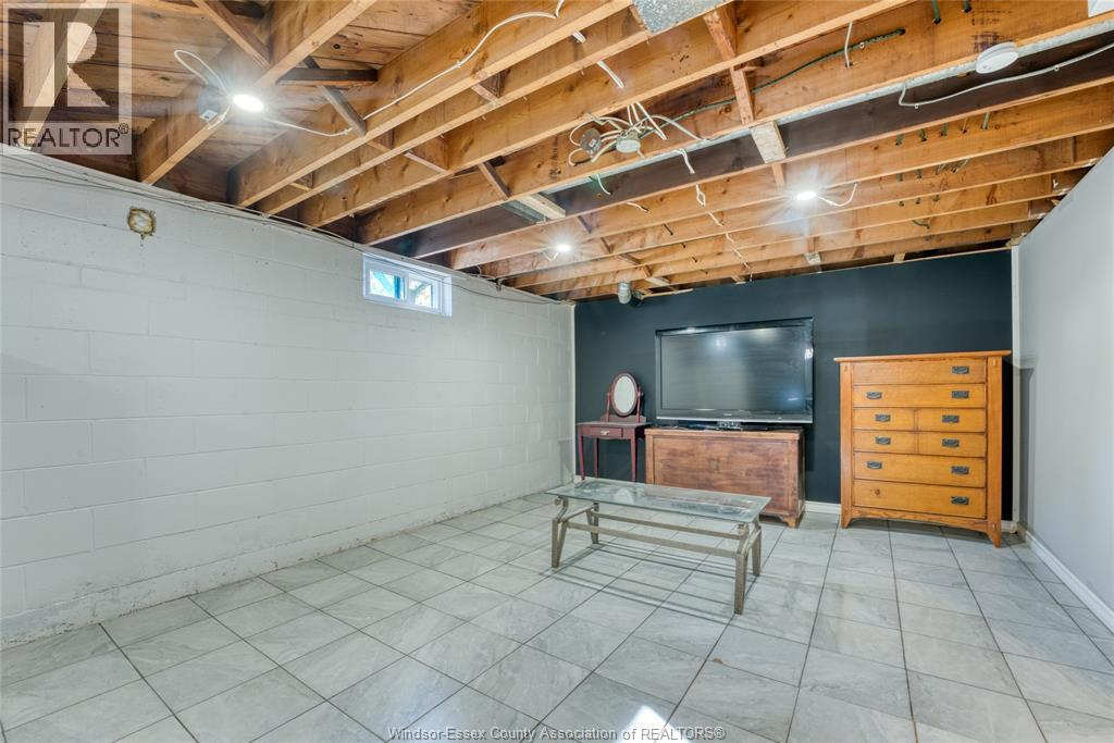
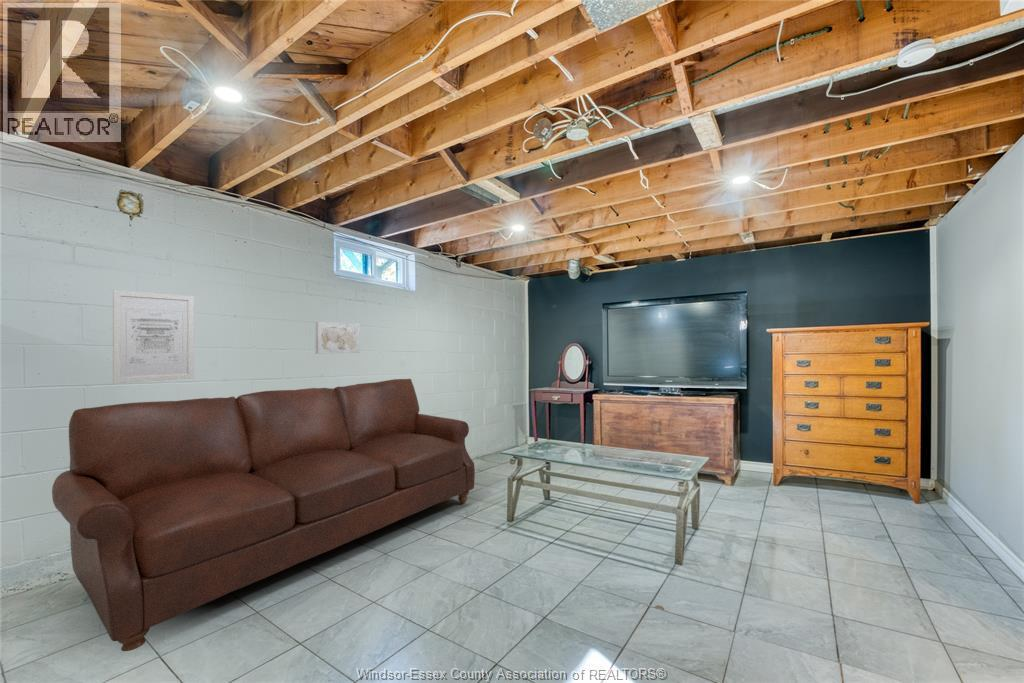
+ wall art (338, 338)
+ sofa (314, 463)
+ wall art (155, 337)
